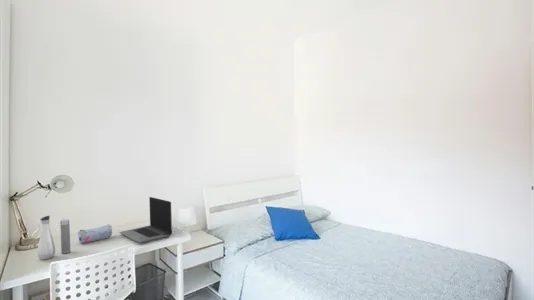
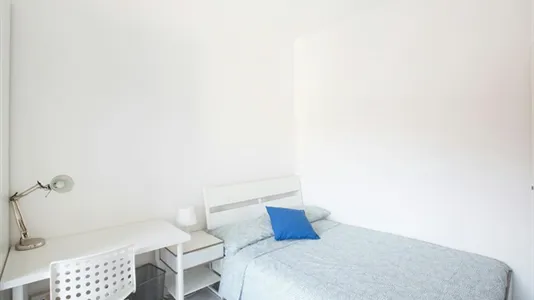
- laptop computer (150, 218)
- pencil case (95, 233)
- water bottle (51, 235)
